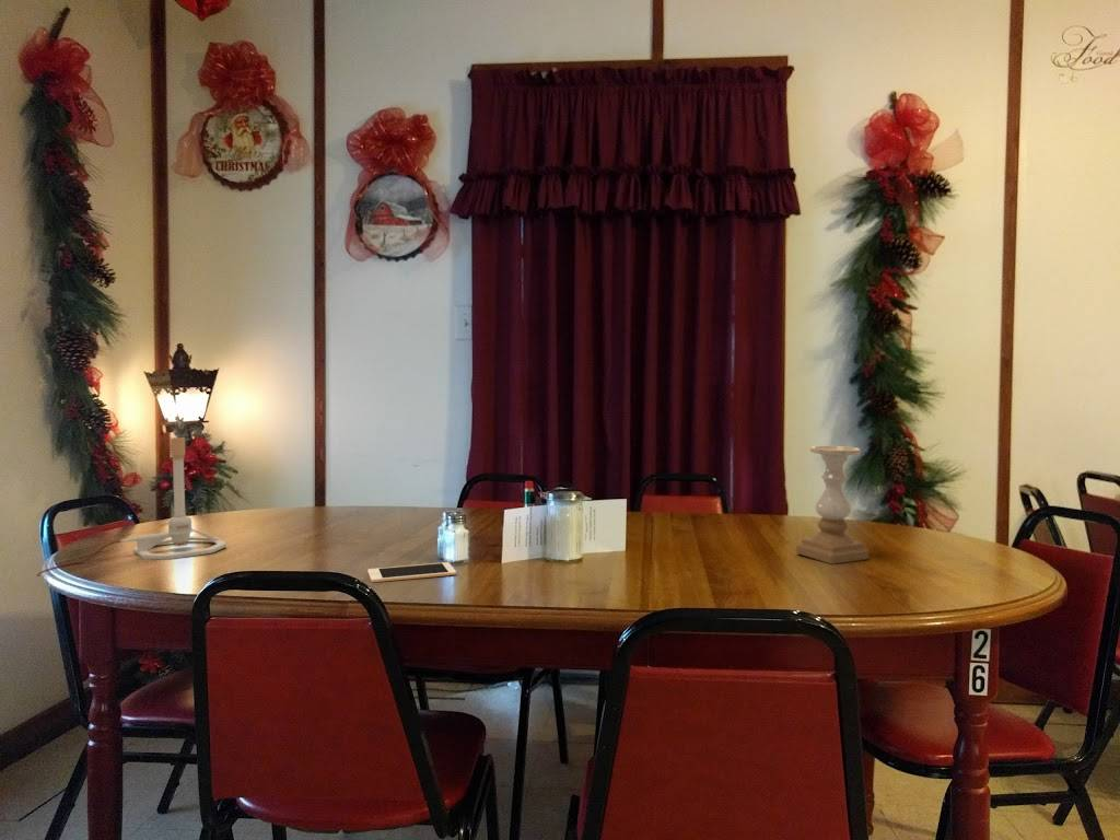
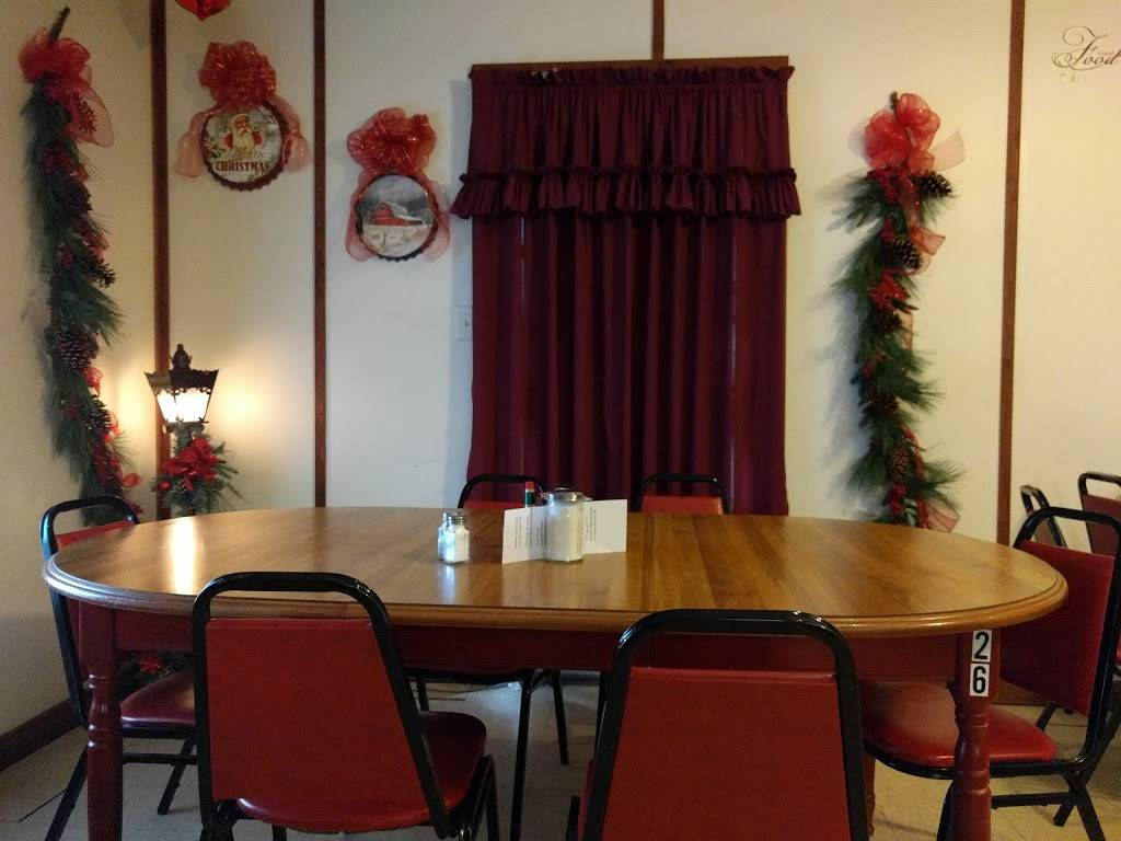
- lamp base (137, 536)
- candle holder (832, 502)
- cell phone (411, 572)
